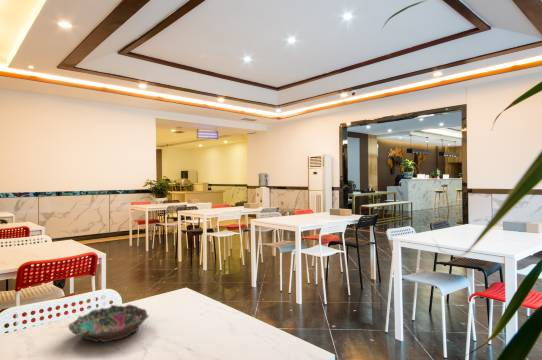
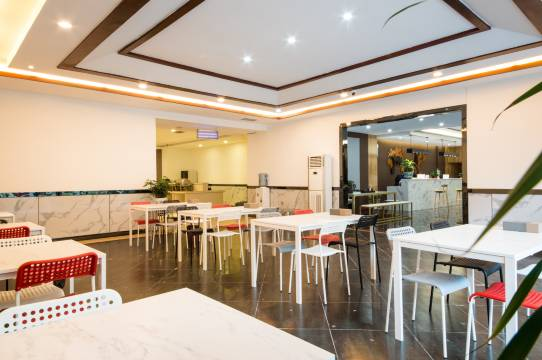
- bowl (110, 323)
